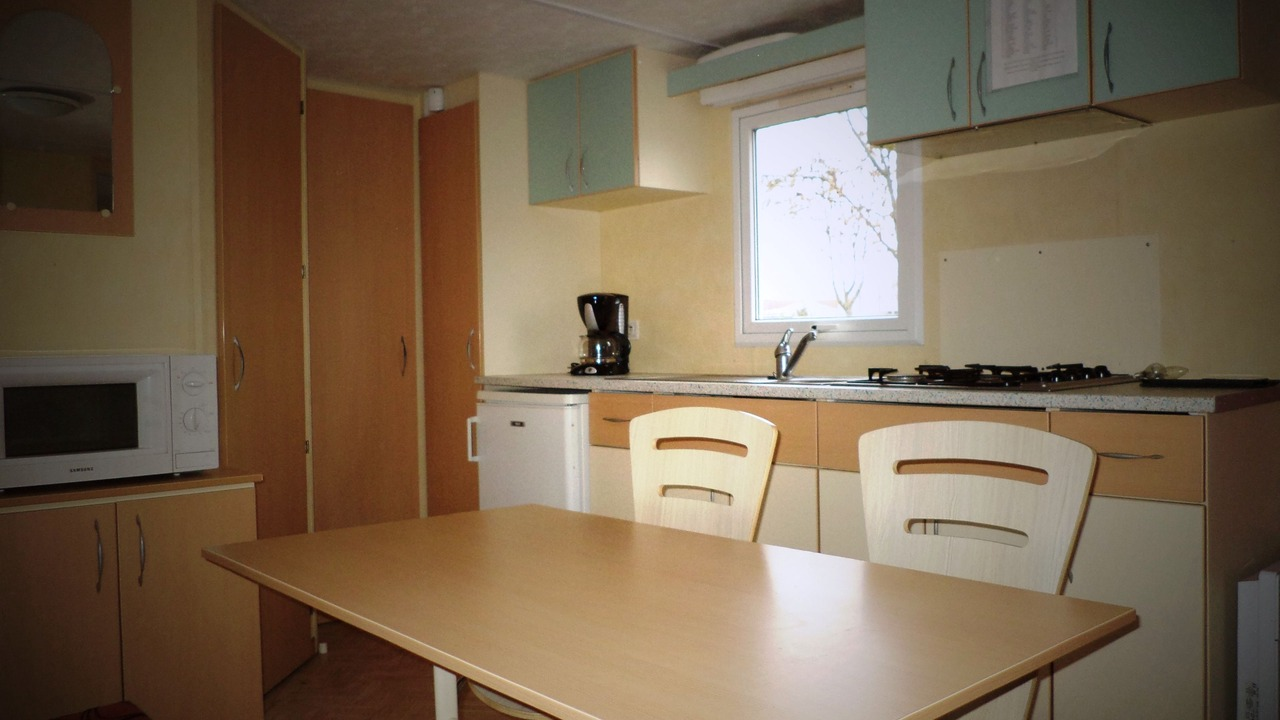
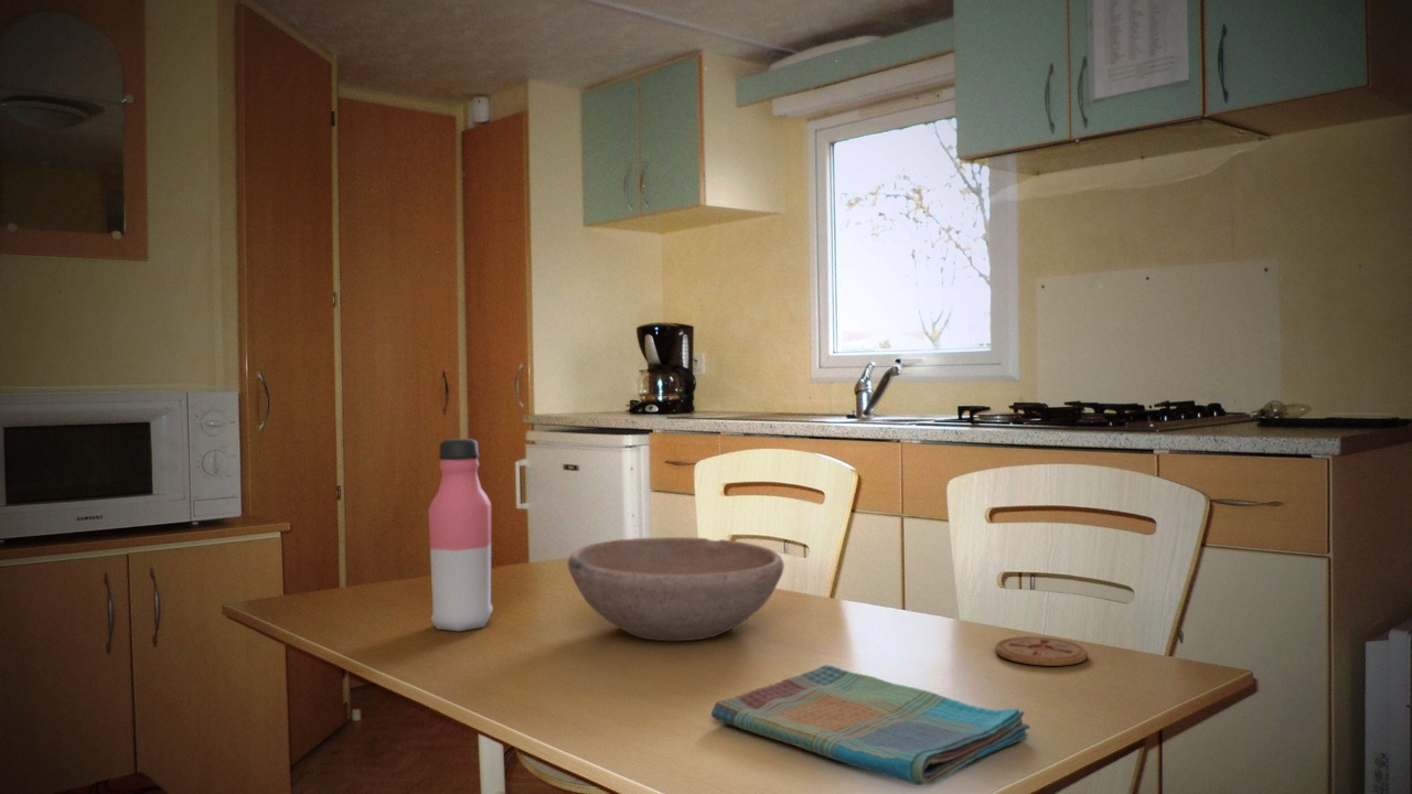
+ coaster (1040, 650)
+ dish towel (865, 715)
+ bowl (676, 589)
+ water bottle (460, 532)
